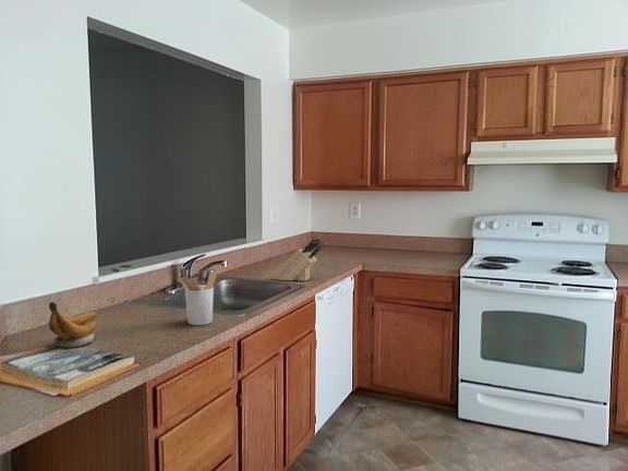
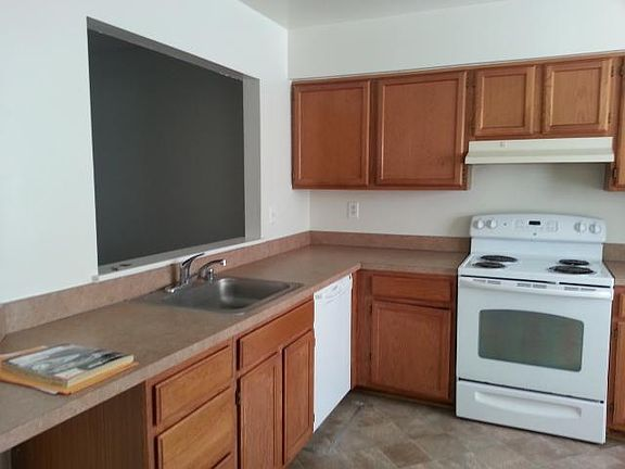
- banana (74, 319)
- utensil holder (195, 298)
- knife block (297, 258)
